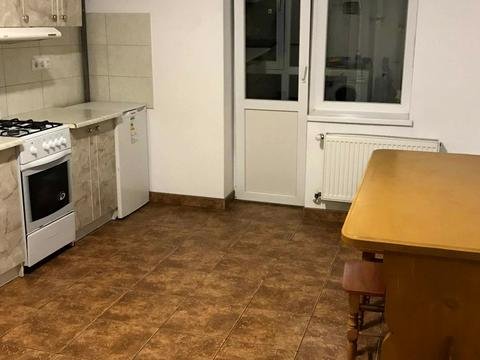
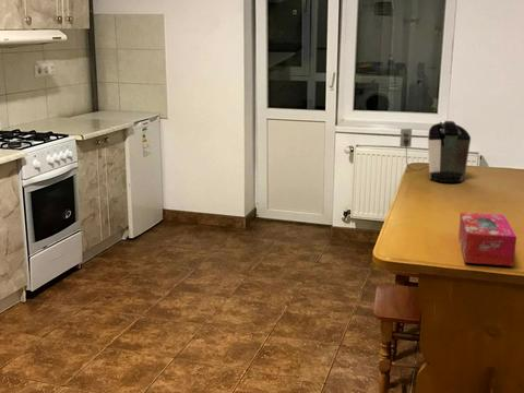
+ tissue box (485, 237)
+ coffee maker (436, 150)
